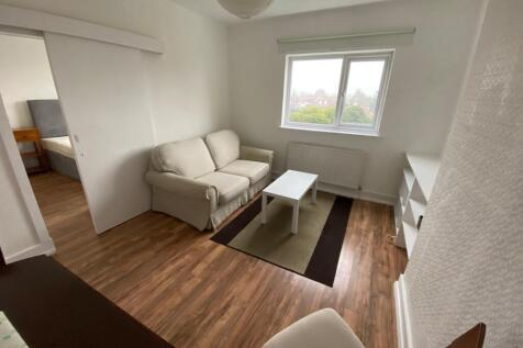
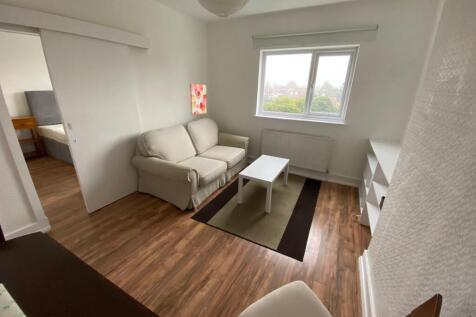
+ wall art (198, 99)
